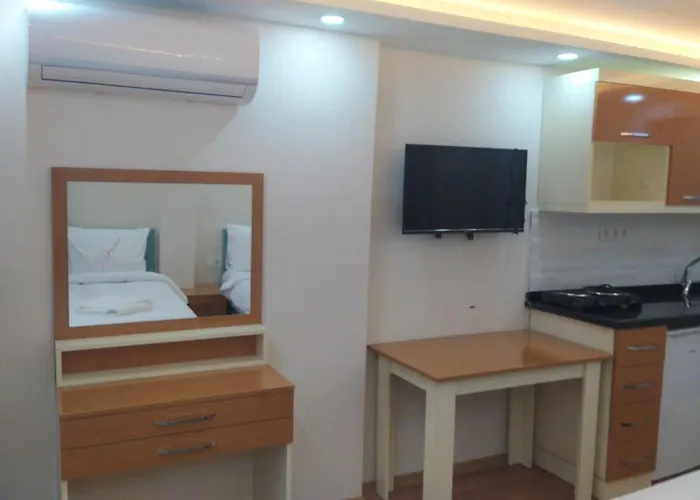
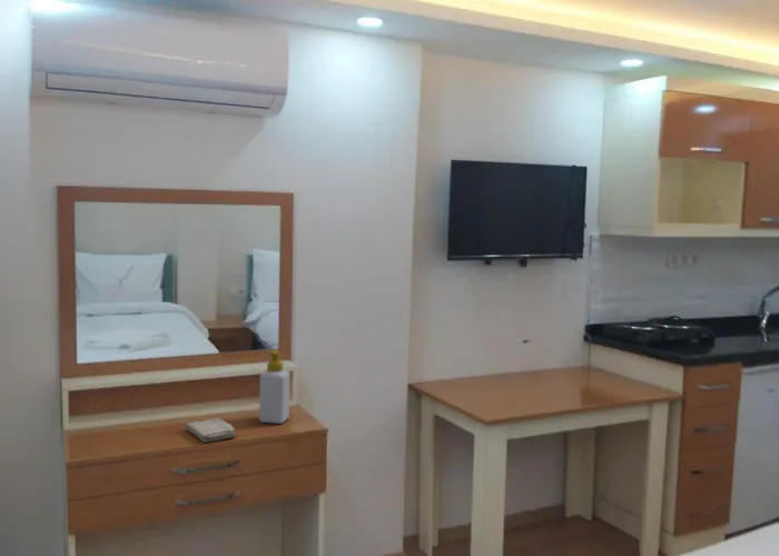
+ washcloth (210, 428)
+ soap bottle (275, 385)
